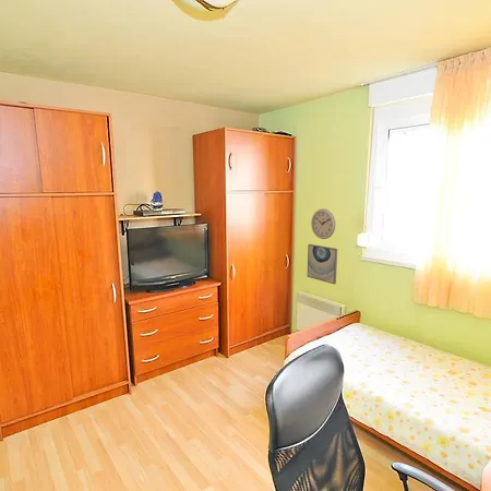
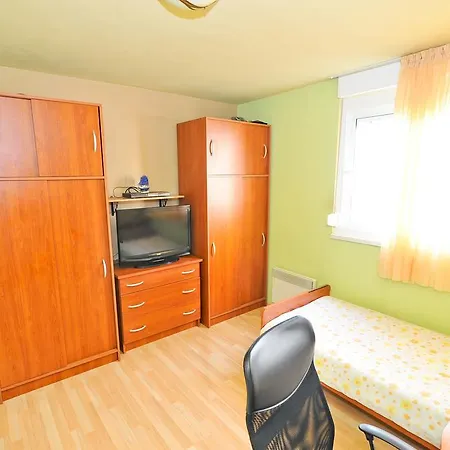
- wall clock (322, 224)
- wall art (321, 263)
